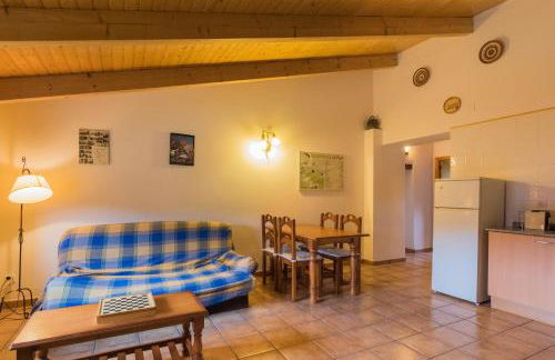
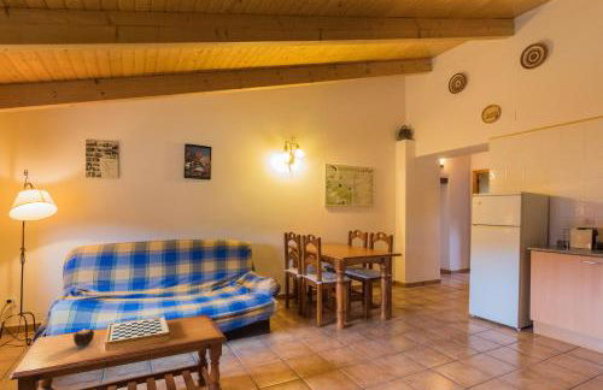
+ candle (83, 336)
